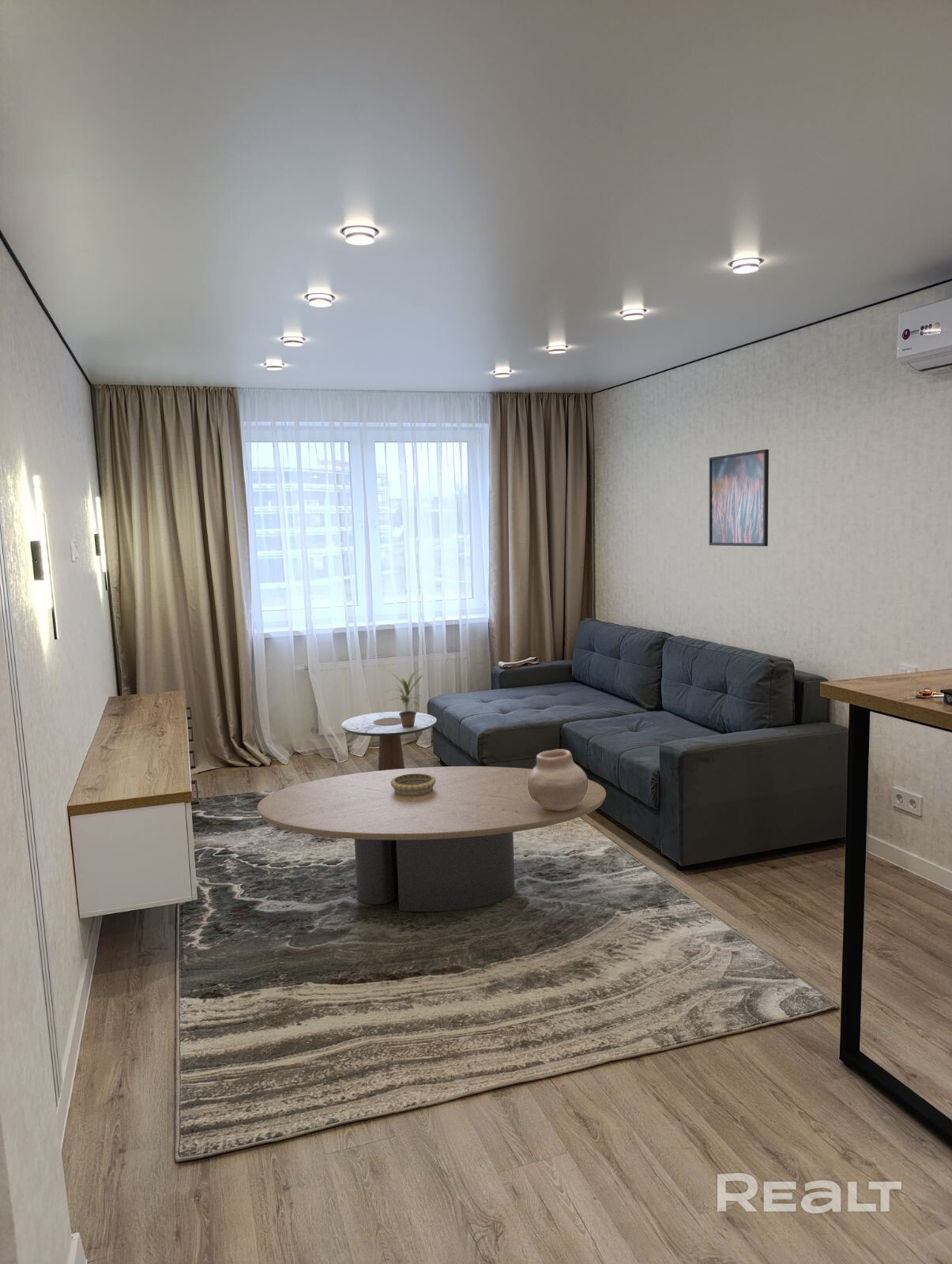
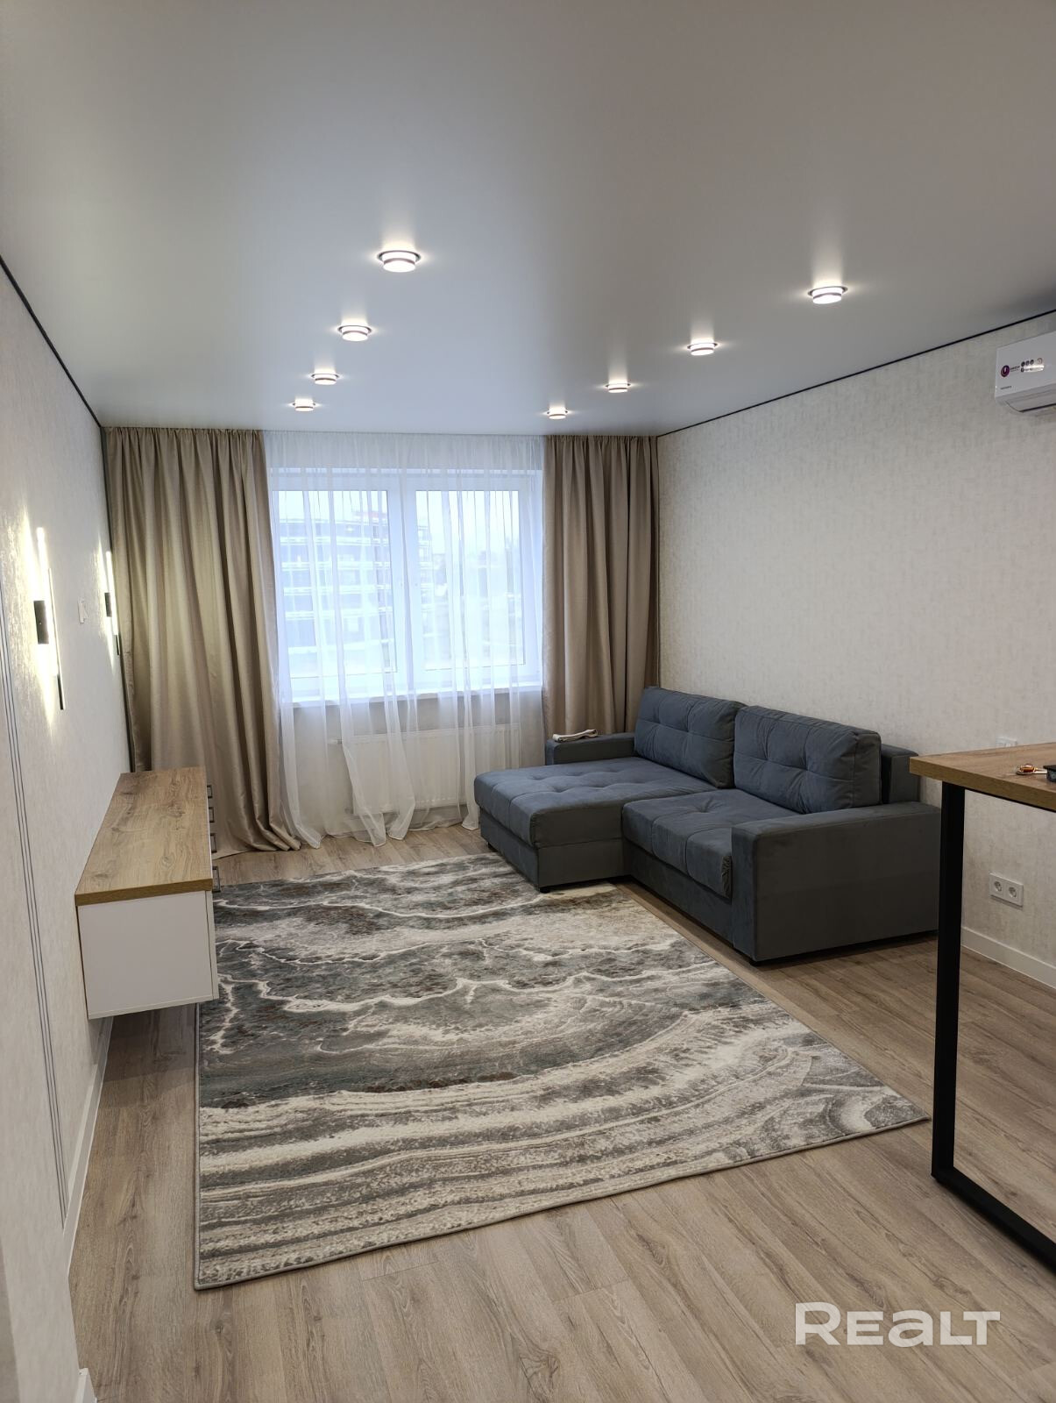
- side table (390, 750)
- coffee table (435, 845)
- potted plant (408, 698)
- vase (558, 779)
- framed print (737, 499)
- decorative bowl (413, 784)
